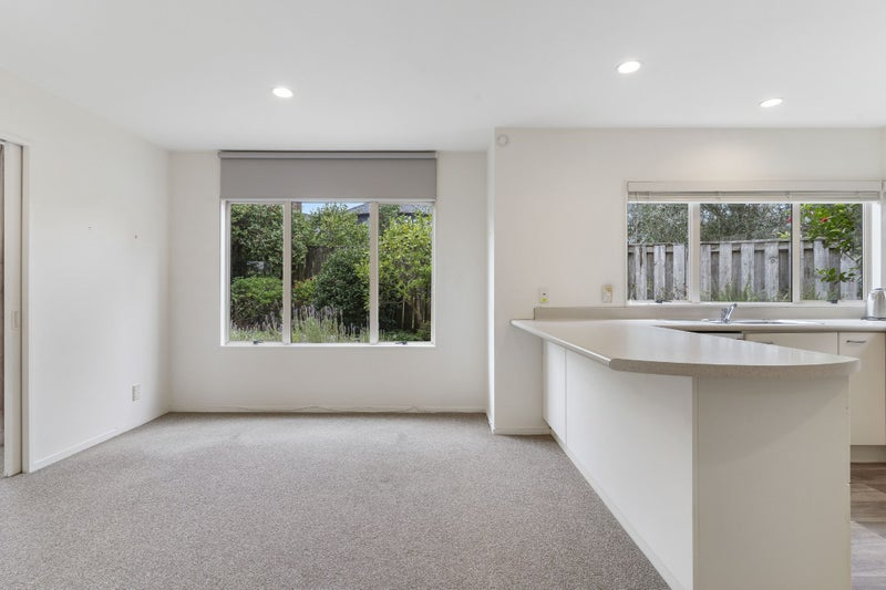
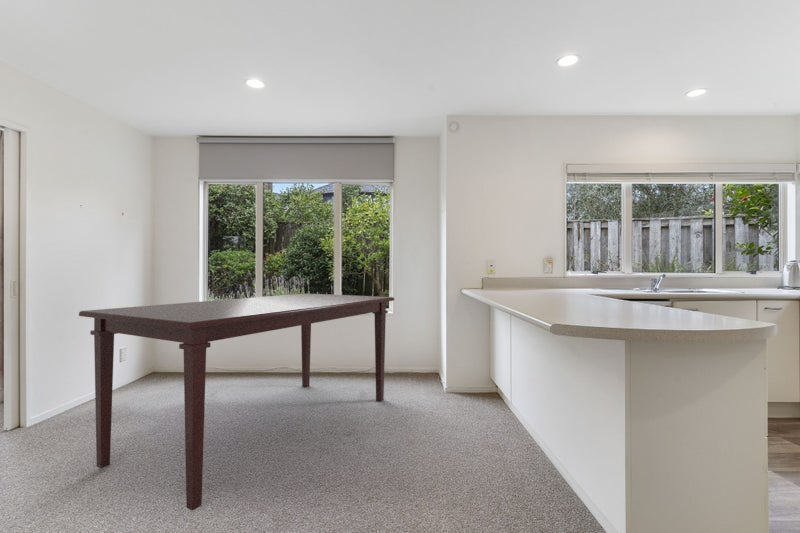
+ dining table (260, 332)
